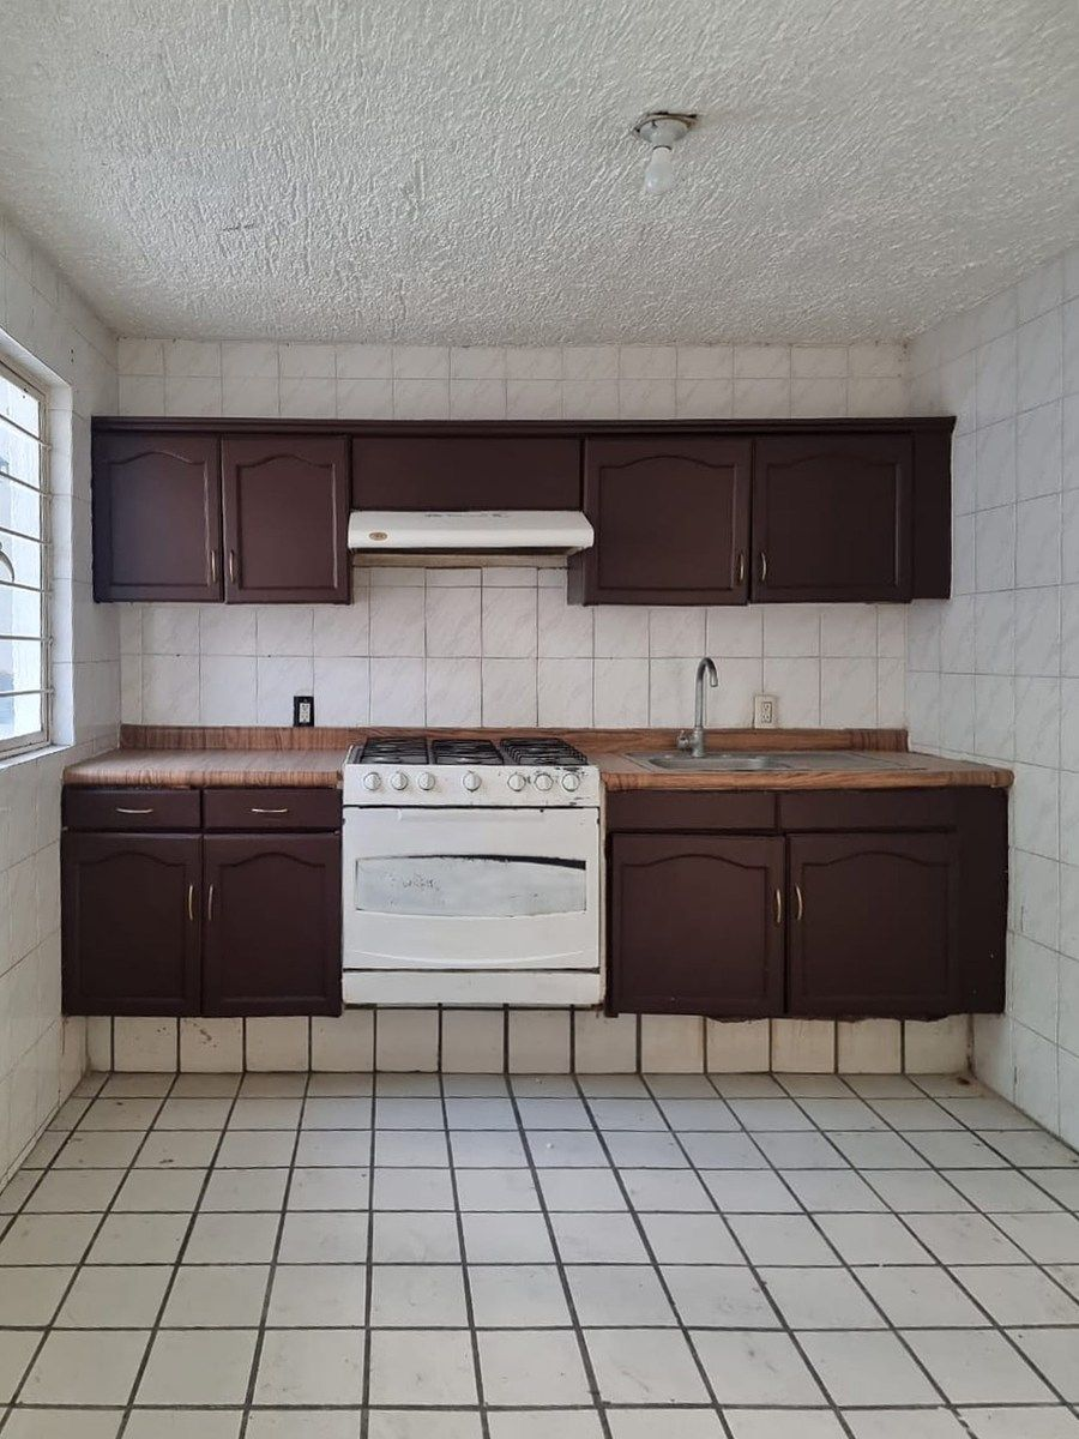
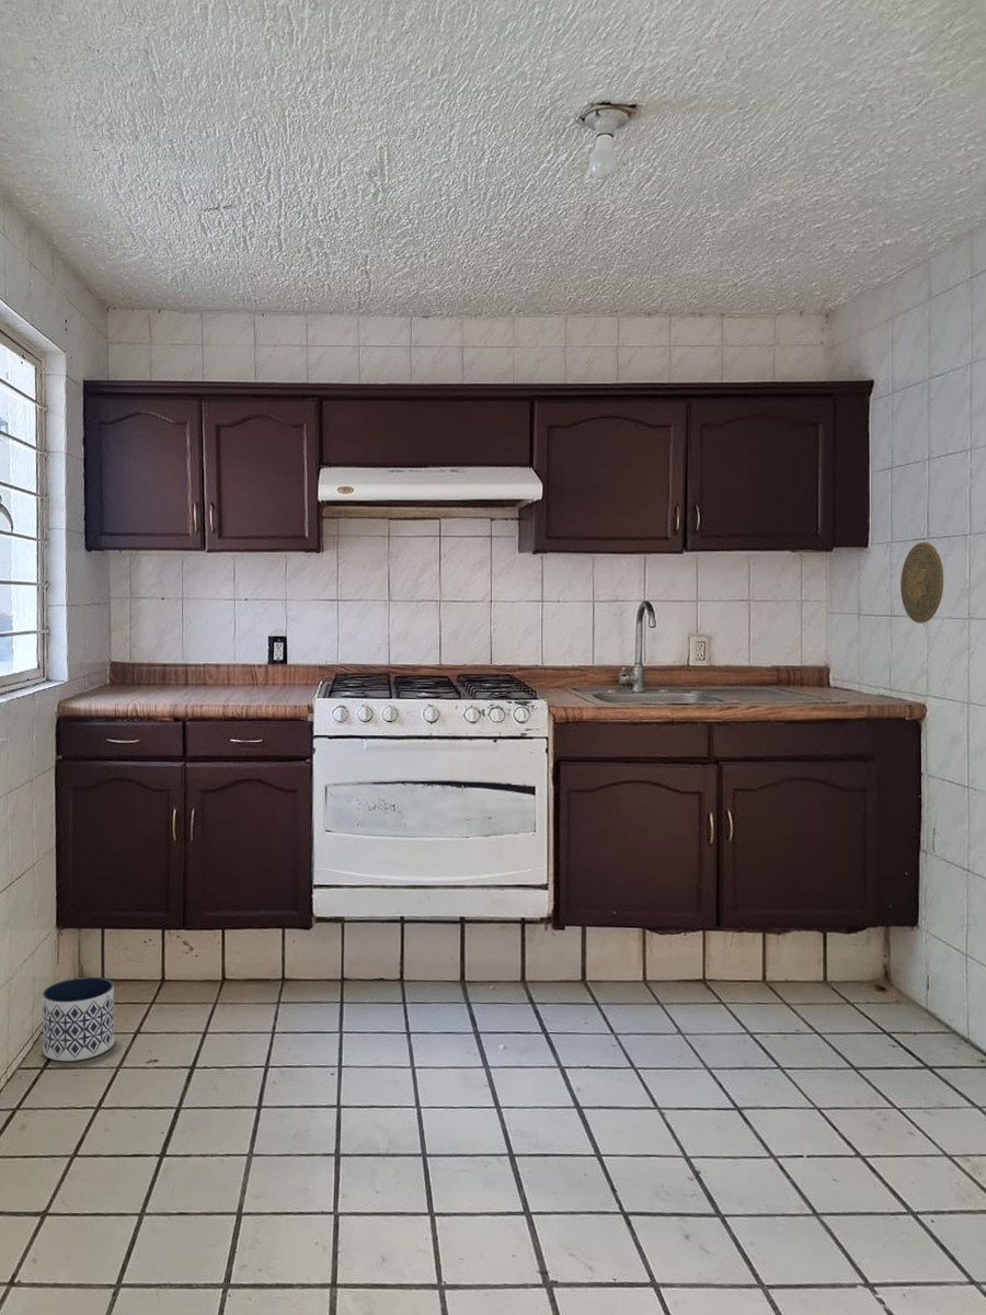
+ planter (79, 1018)
+ decorative plate (918, 582)
